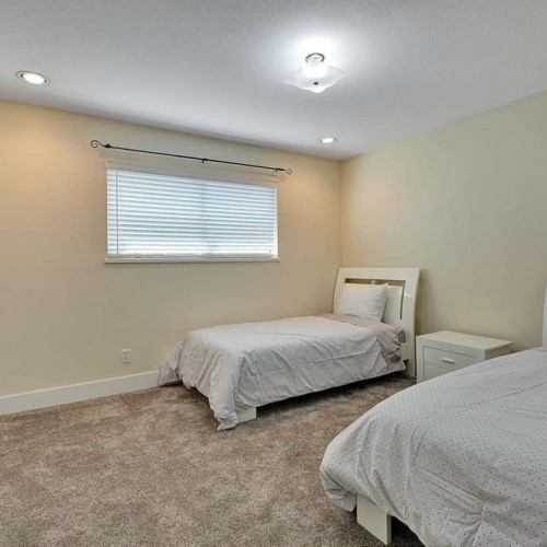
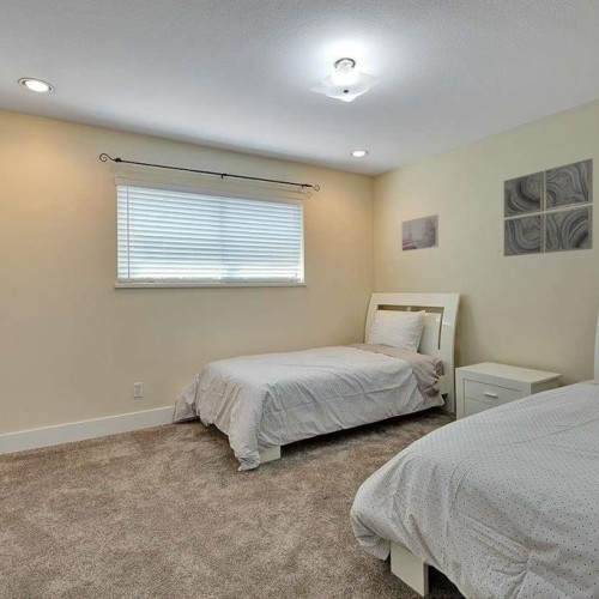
+ wall art (543, 211)
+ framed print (418, 234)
